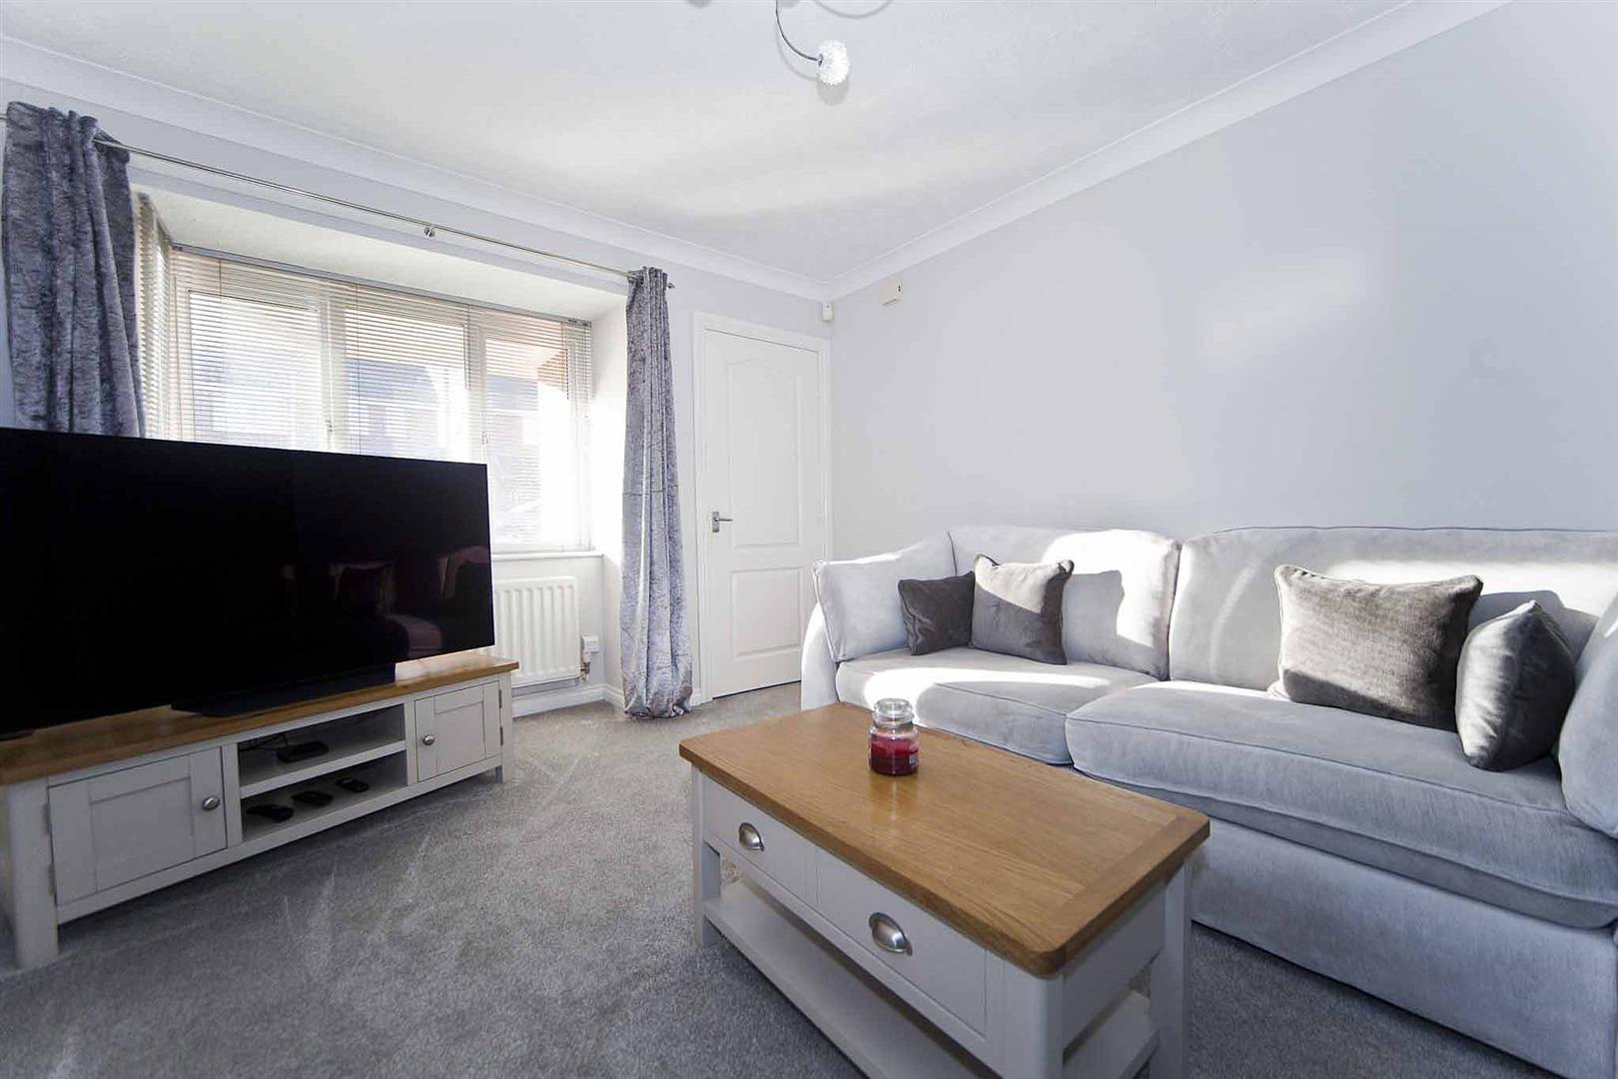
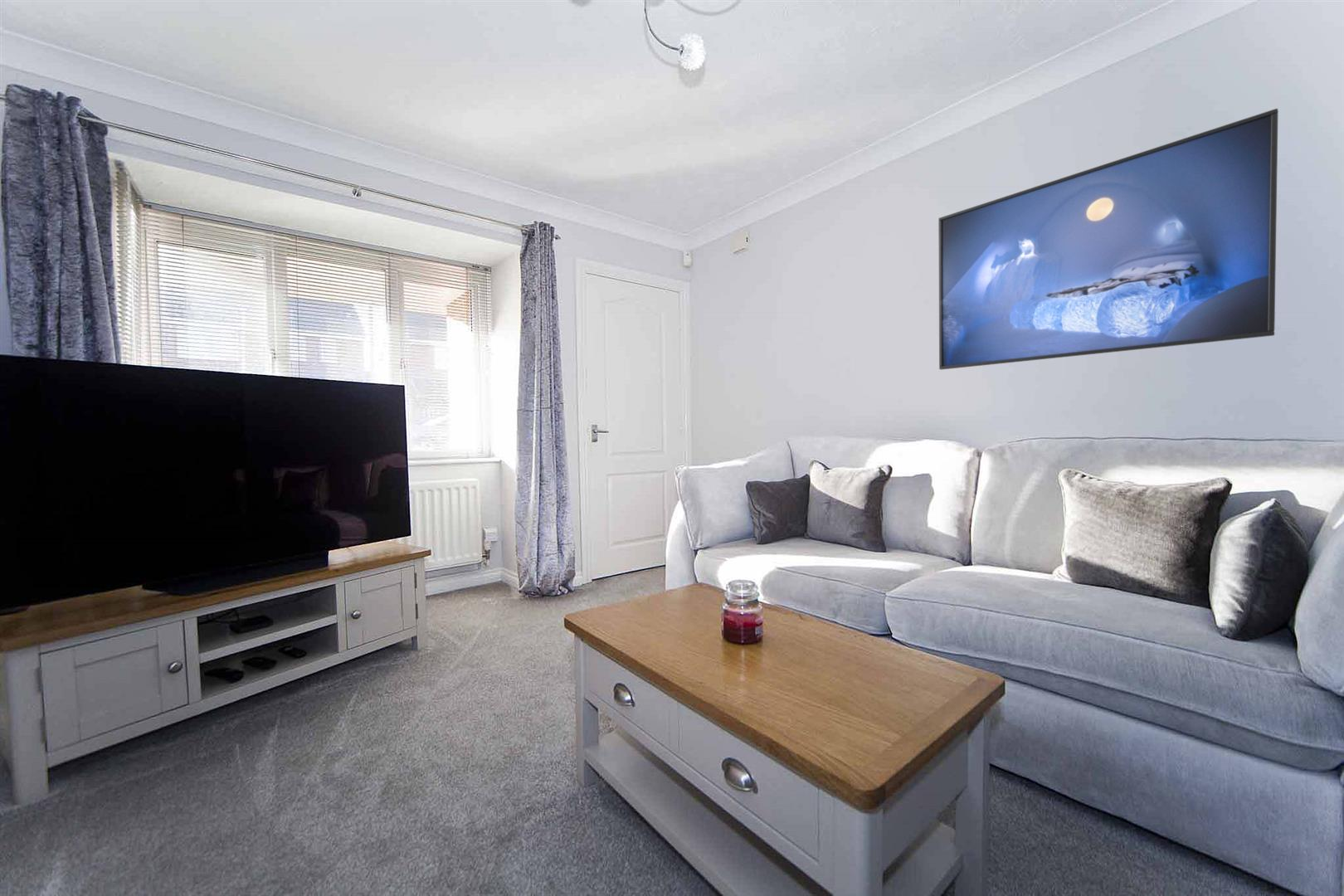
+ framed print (1074, 265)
